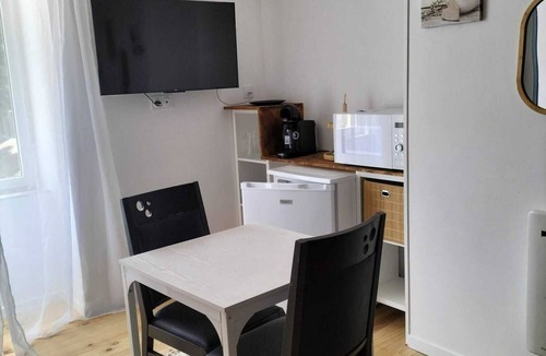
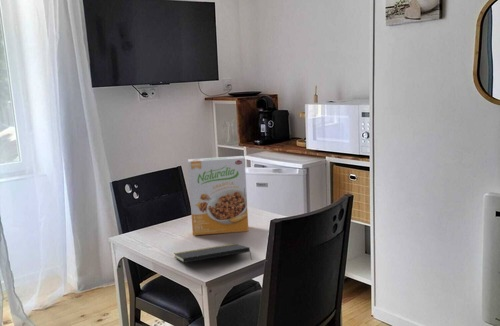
+ cereal box (218, 195)
+ notepad (211, 252)
